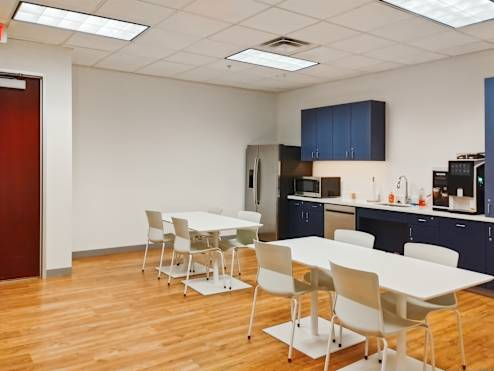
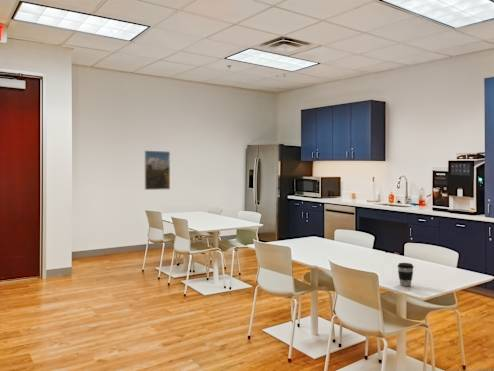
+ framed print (157, 170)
+ coffee cup (405, 274)
